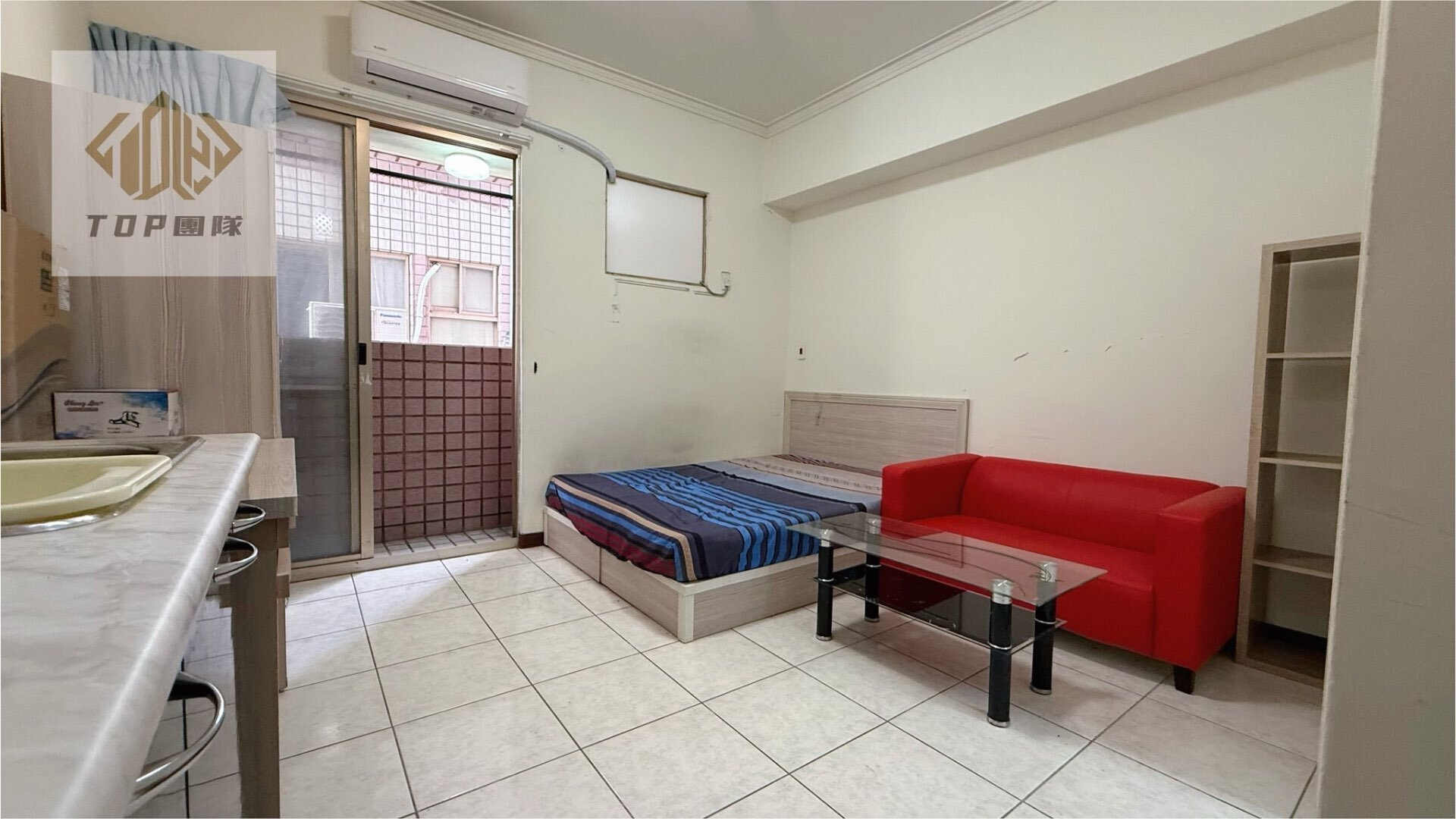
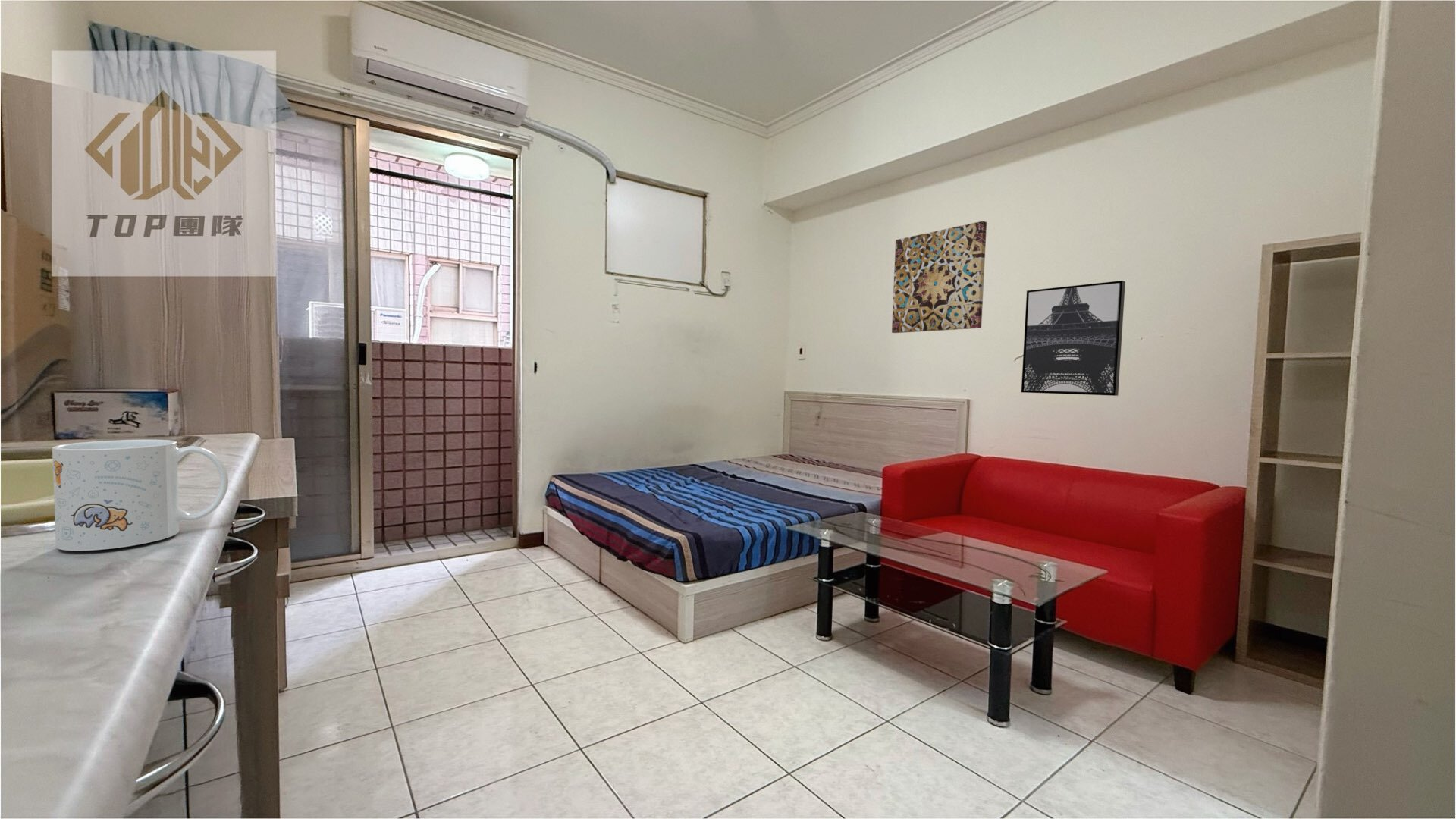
+ wall art (936, 281)
+ mug (147, 489)
+ wall art (1069, 340)
